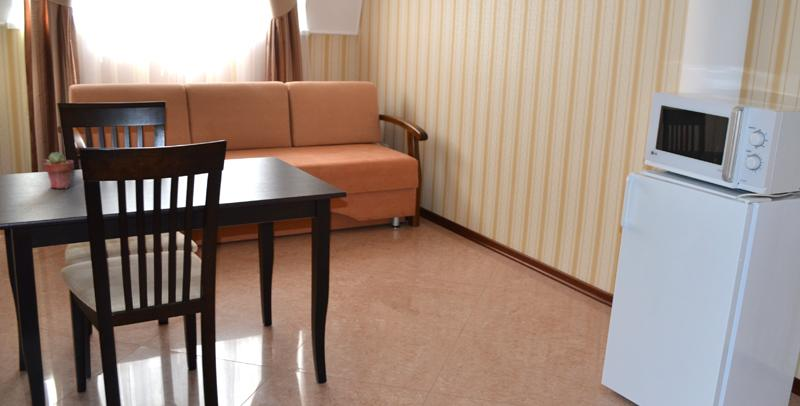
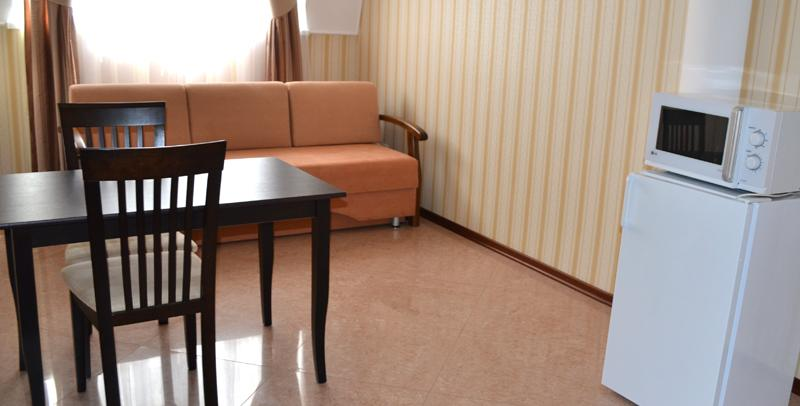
- potted succulent (59, 169)
